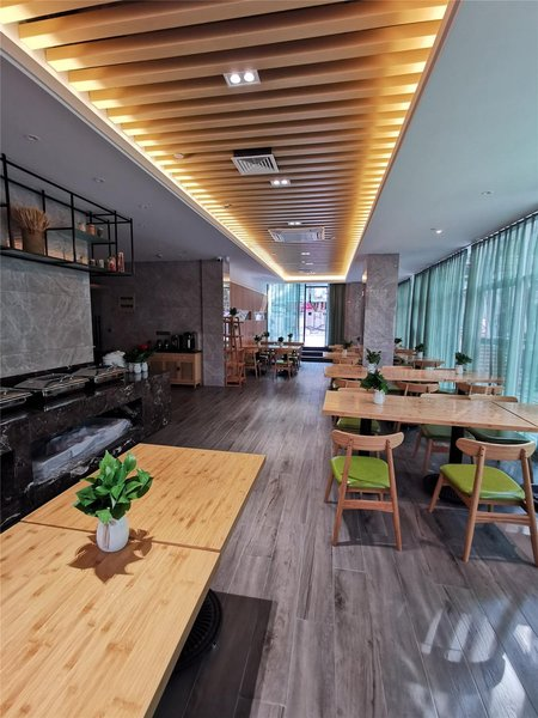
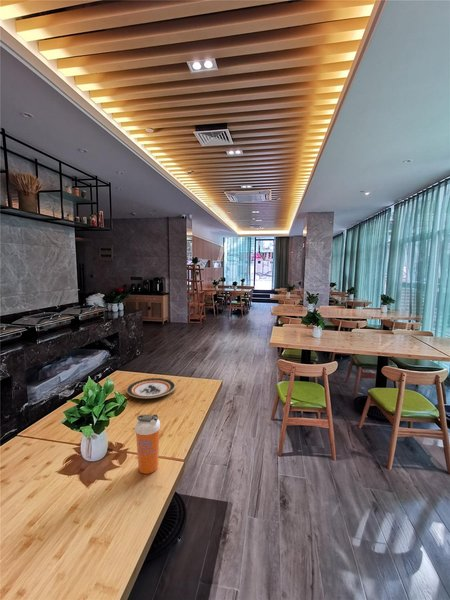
+ plate (151, 388)
+ shaker bottle (148, 442)
